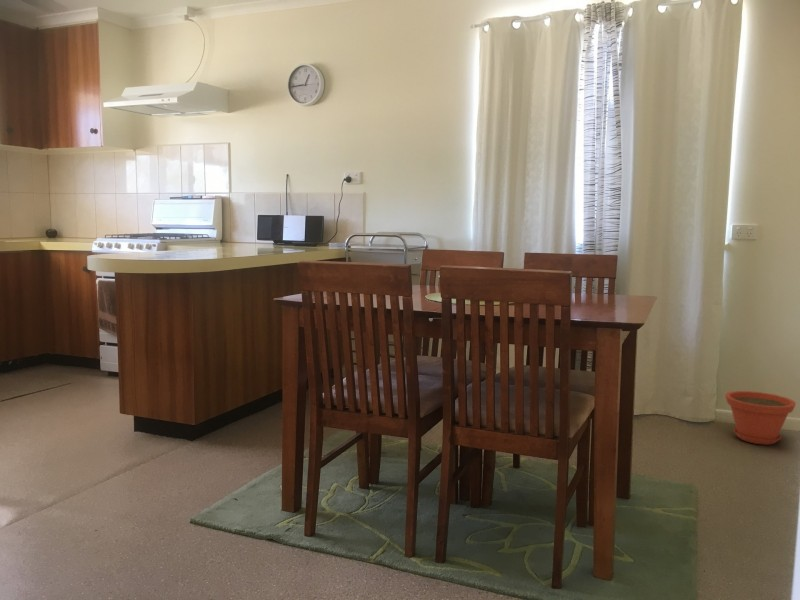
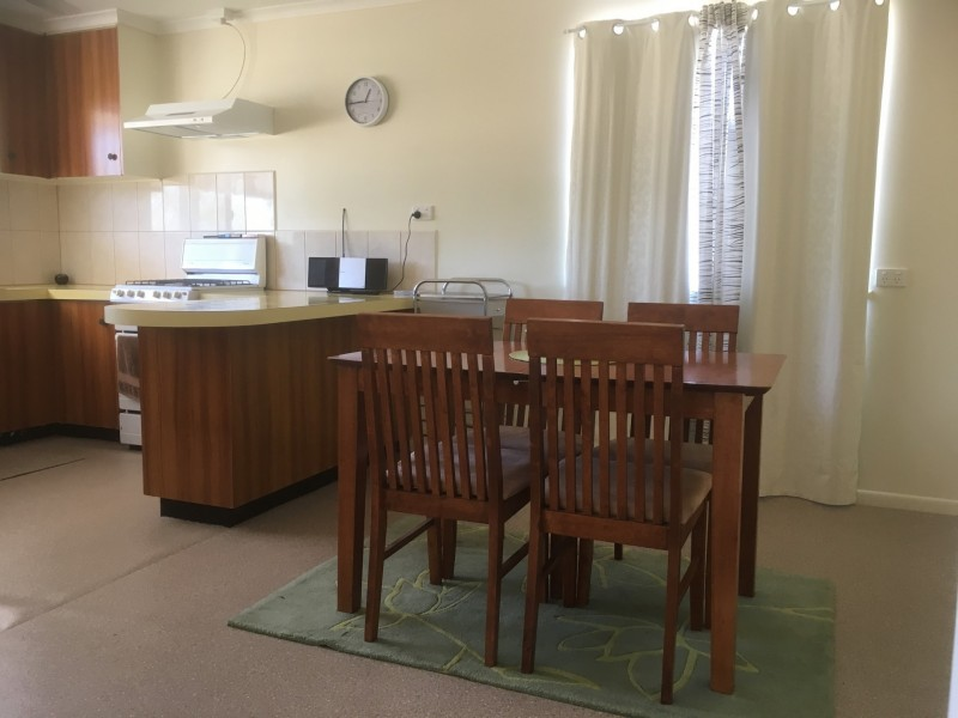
- plant pot (758, 419)
